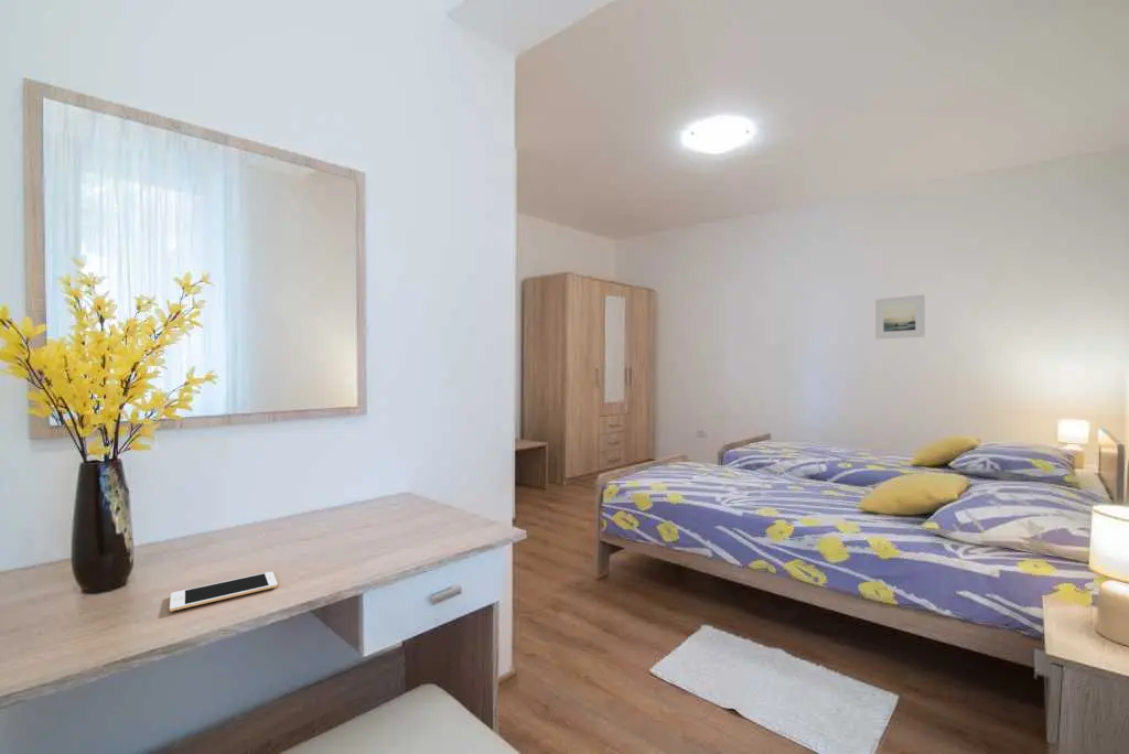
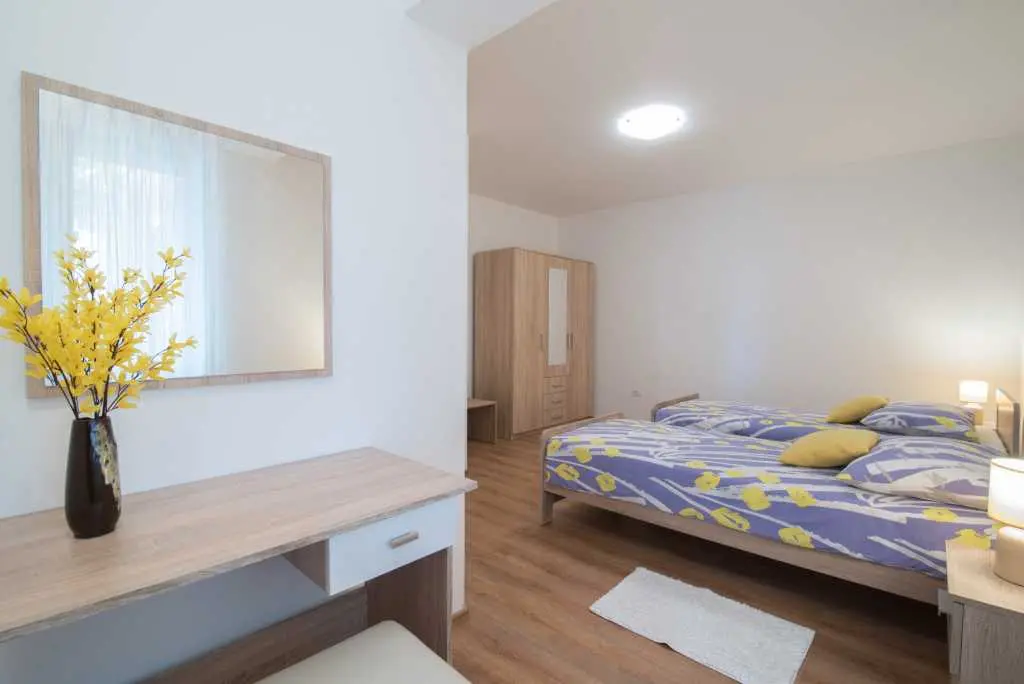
- cell phone (225, 590)
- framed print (899, 317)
